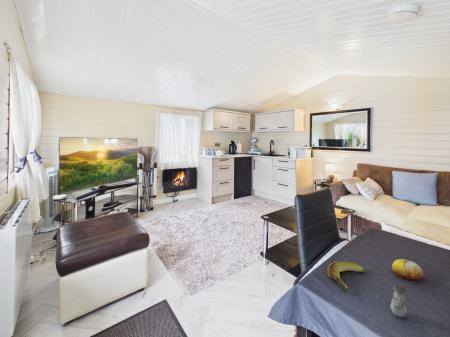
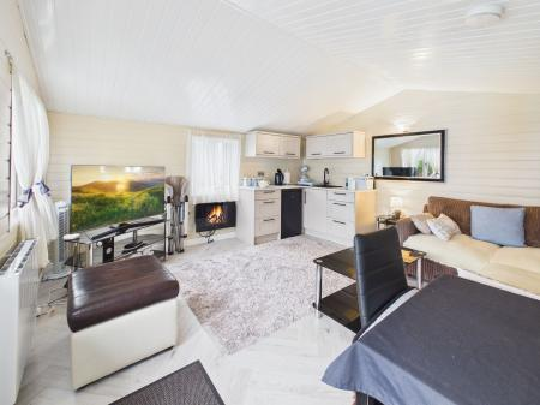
- fruit (407, 268)
- salt shaker (398, 300)
- banana (350, 270)
